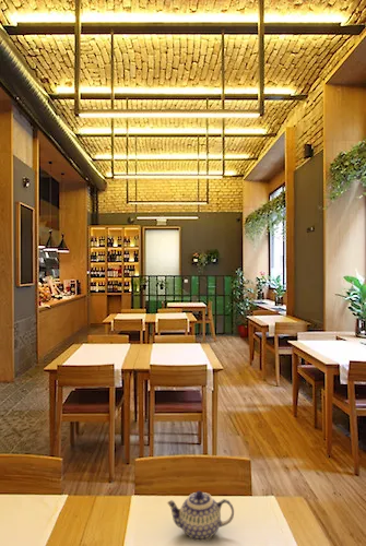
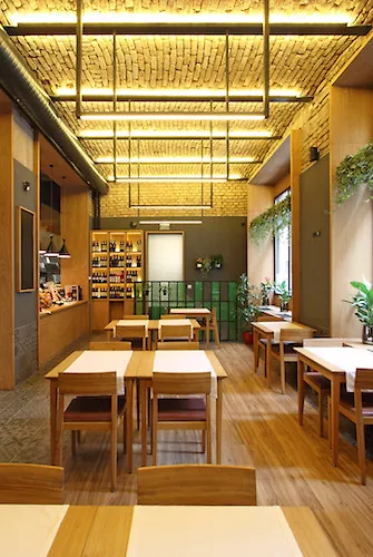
- teapot (200, 512)
